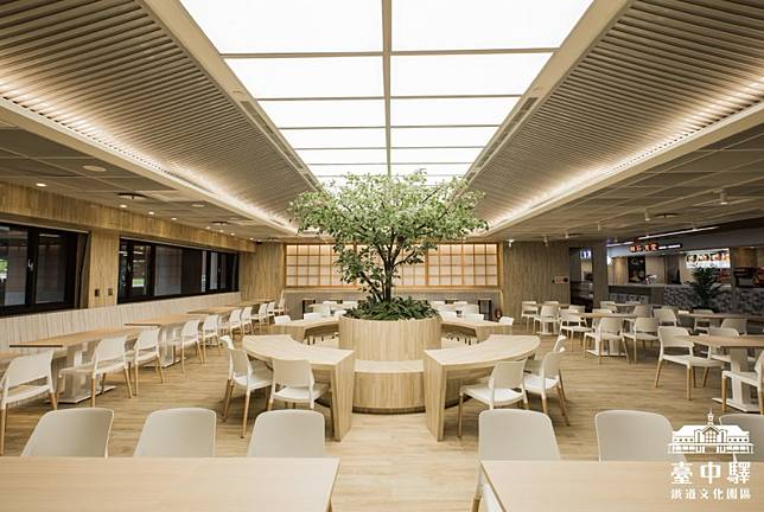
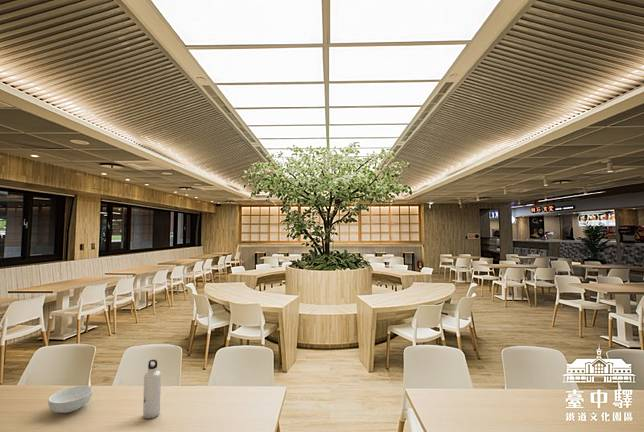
+ cereal bowl (70, 401)
+ water bottle (152, 387)
